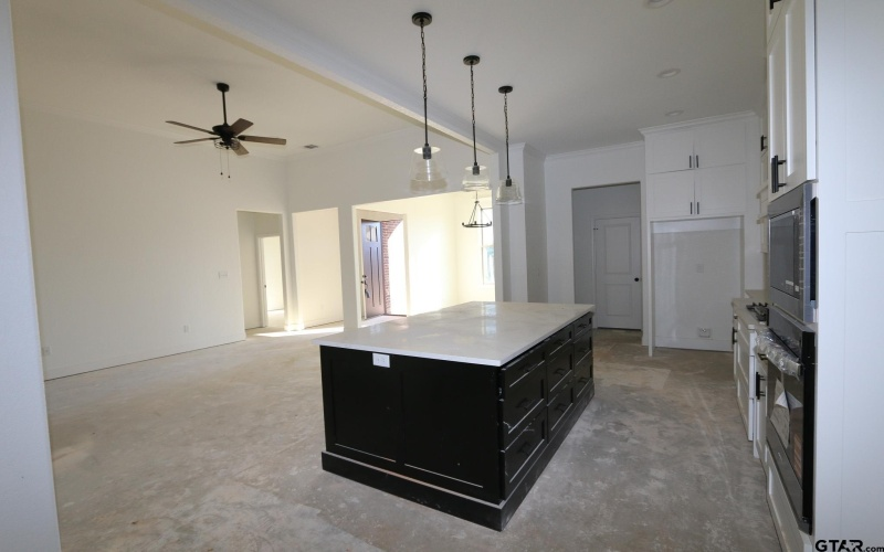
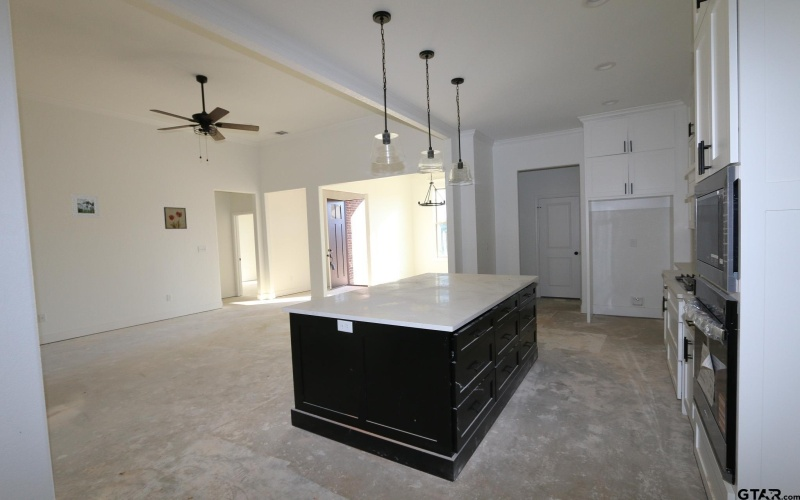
+ wall art (175, 218)
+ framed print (85, 206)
